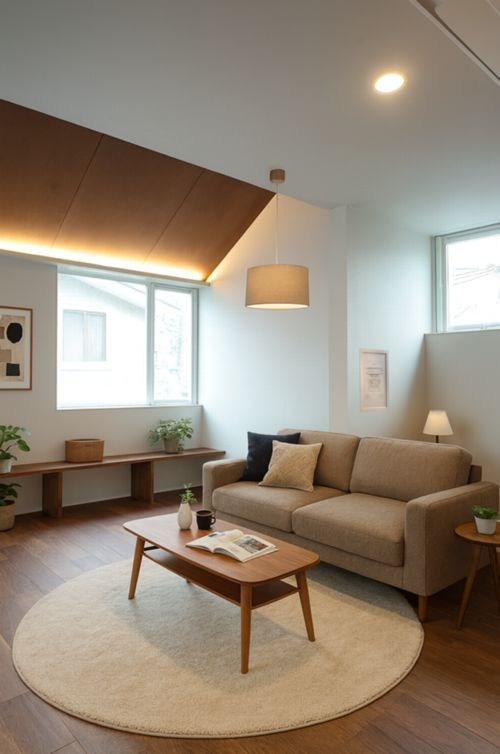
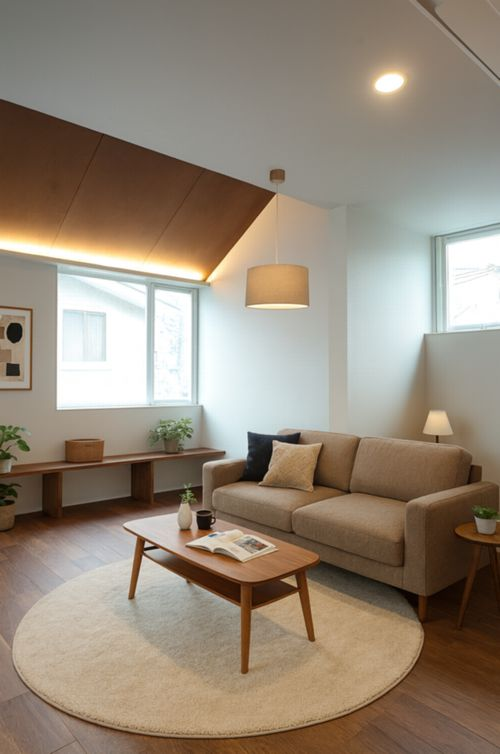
- wall art (374, 380)
